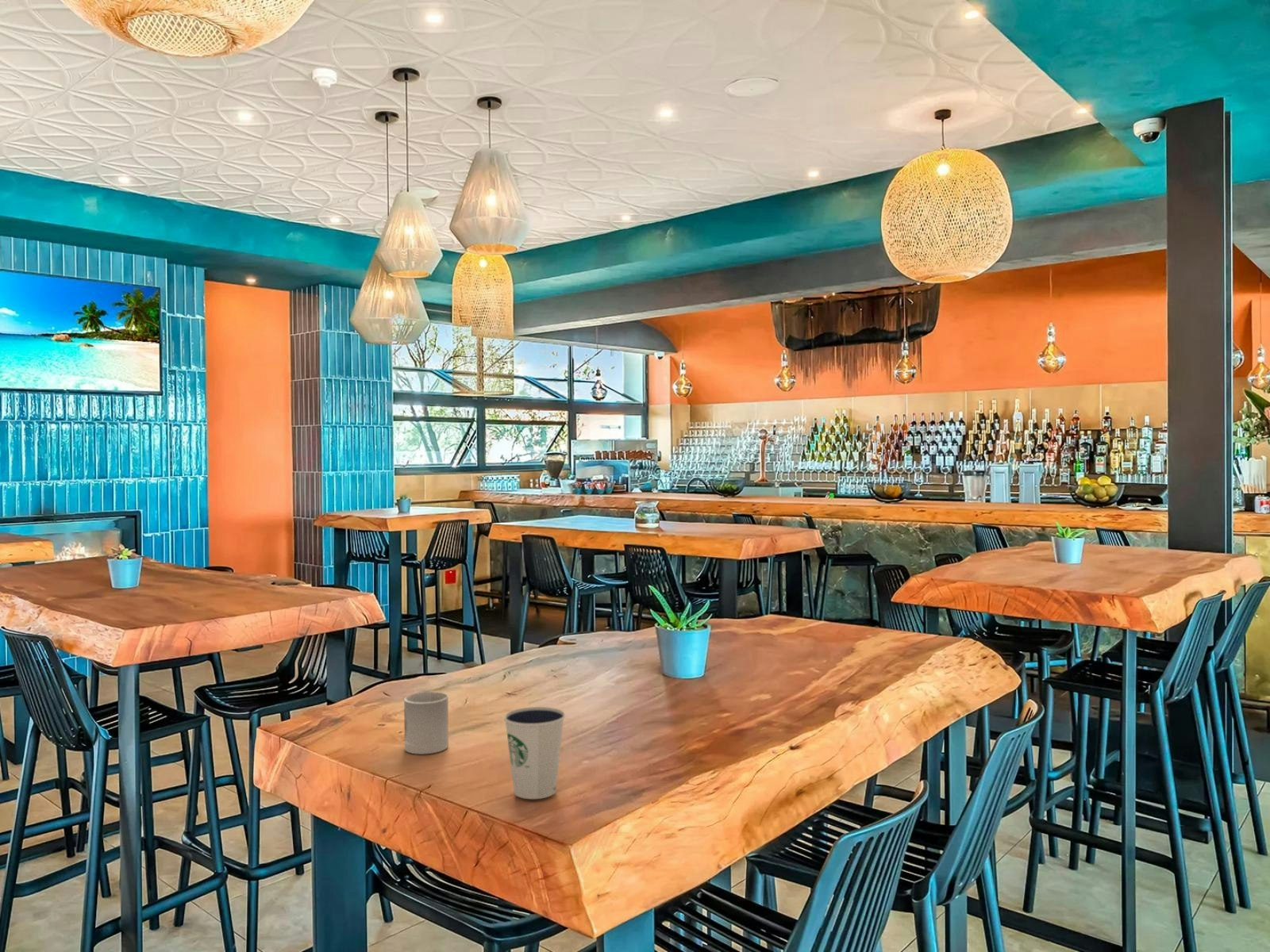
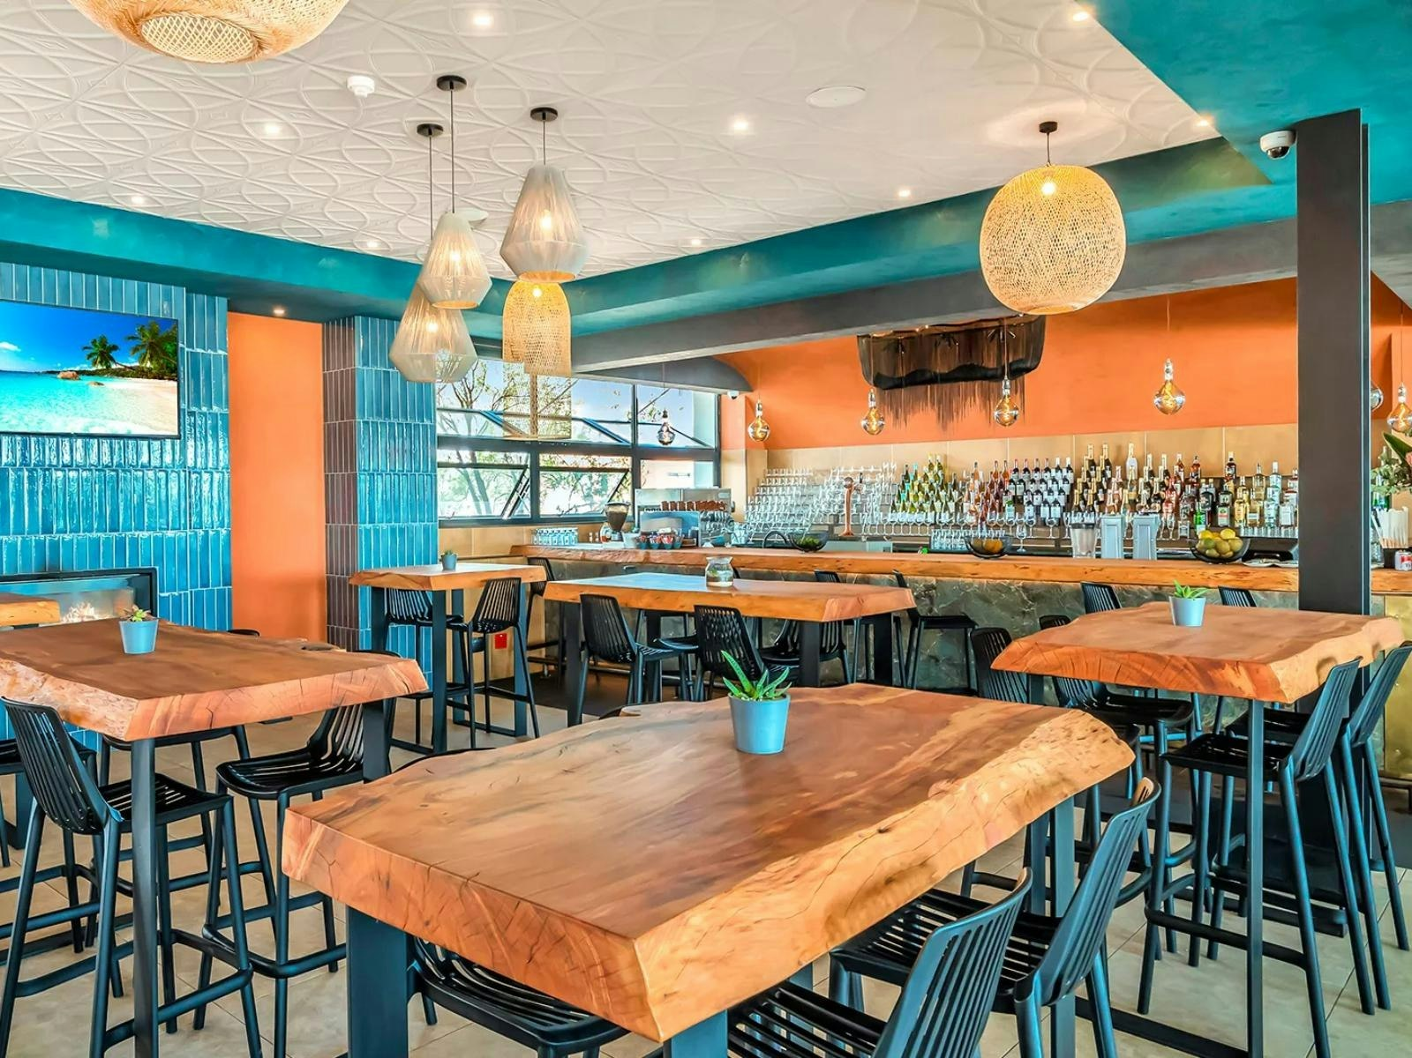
- dixie cup (535, 754)
- cup (430, 720)
